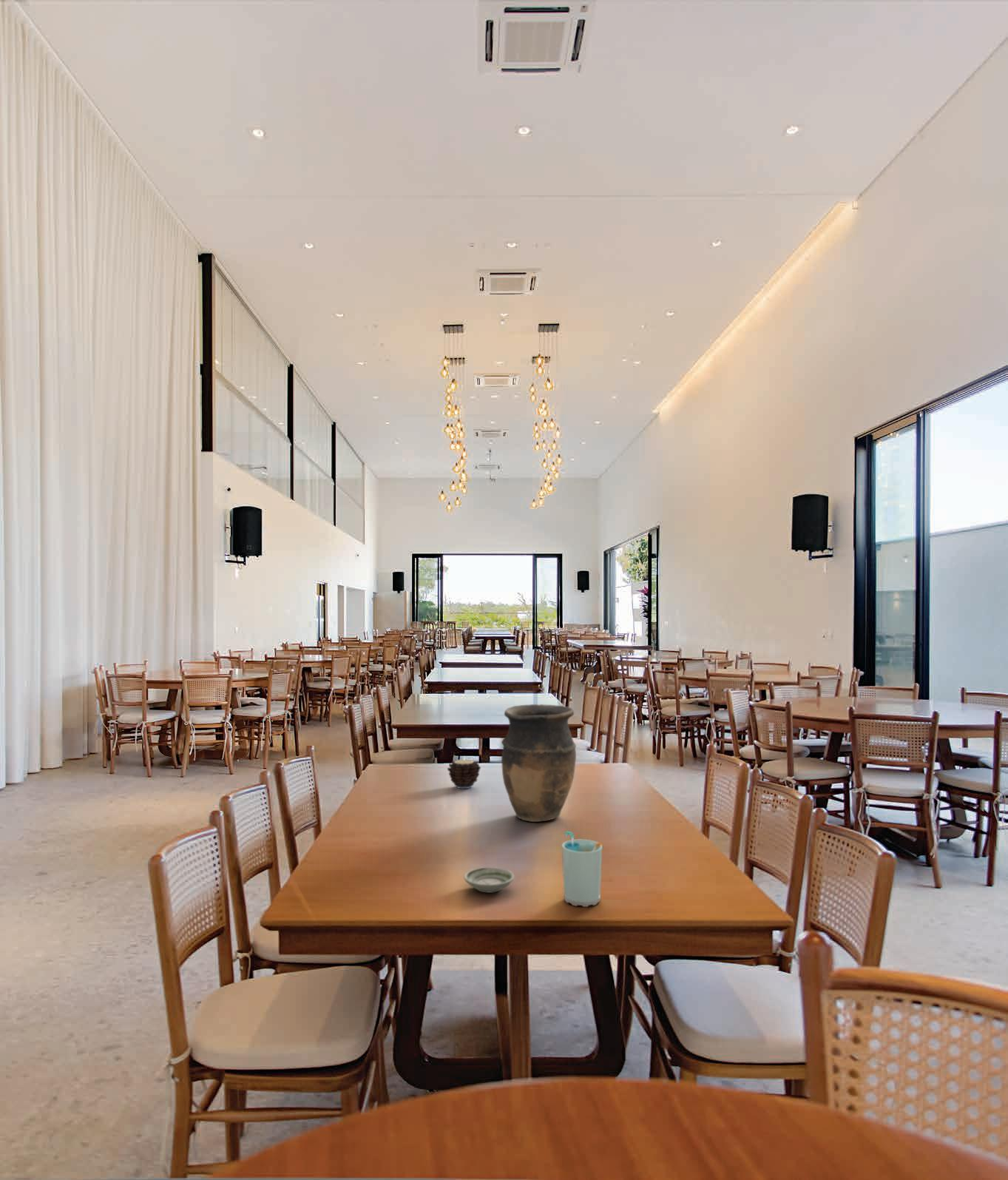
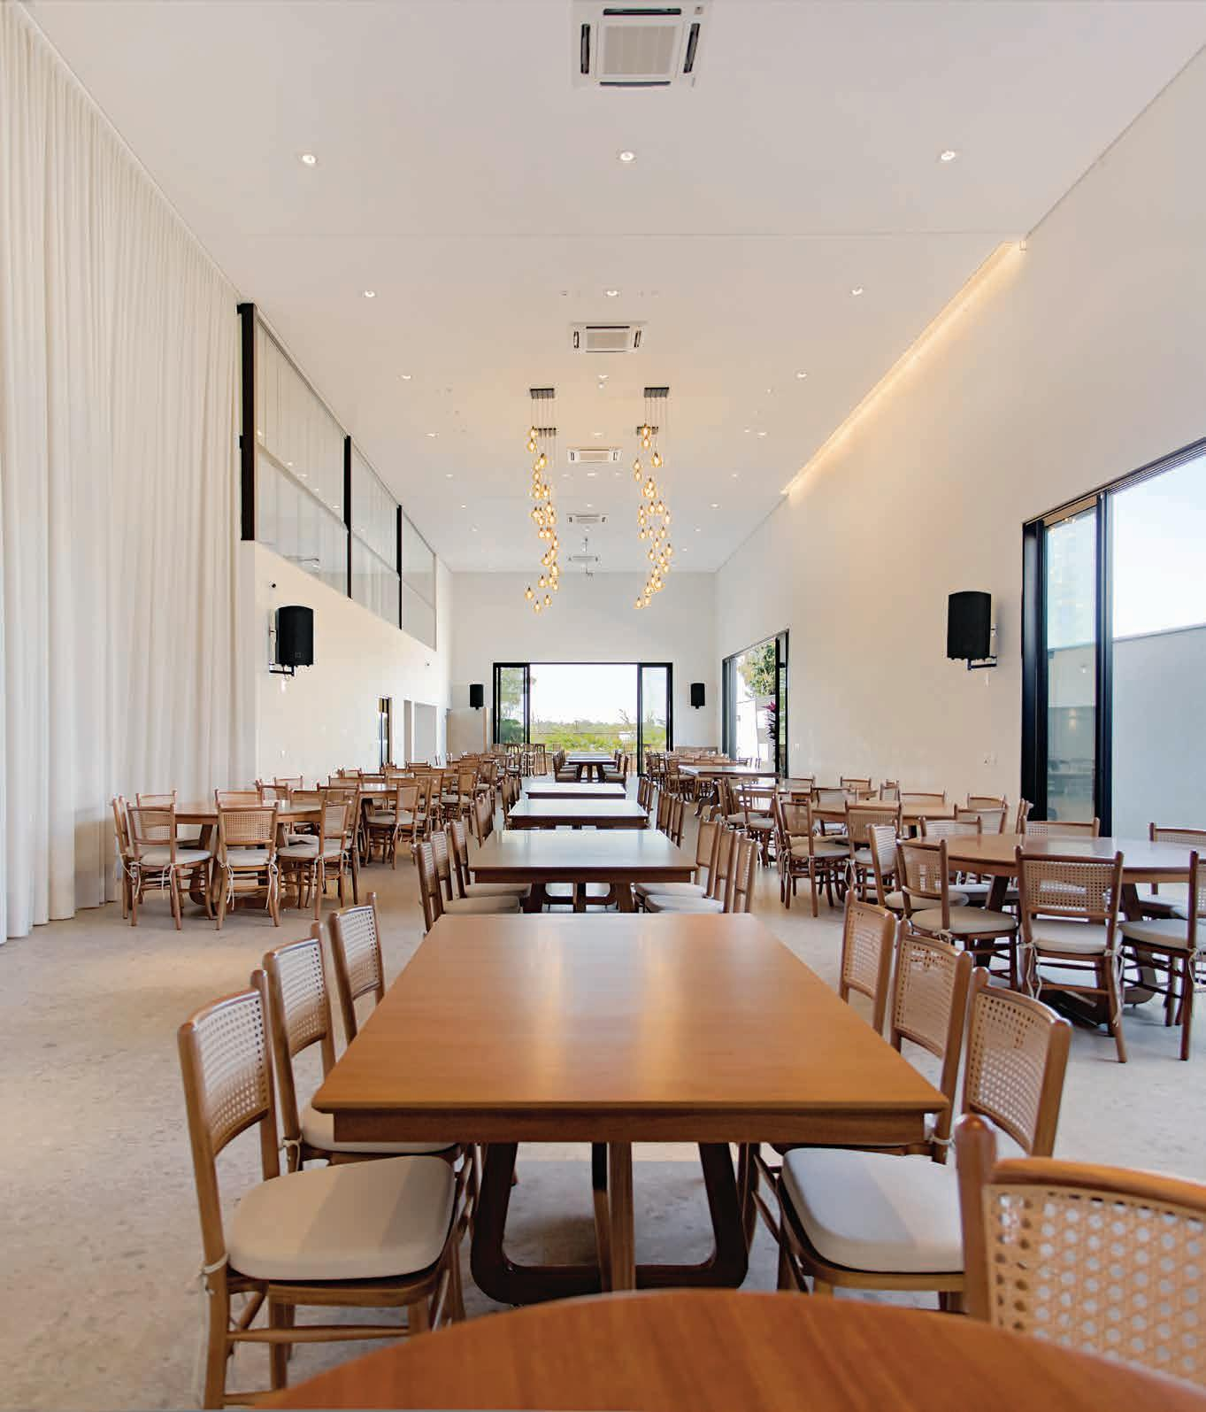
- saucer (489, 881)
- candle (464, 771)
- cup (583, 866)
- vase (538, 763)
